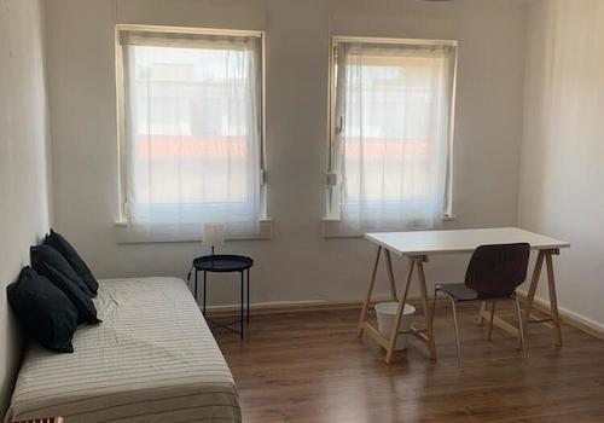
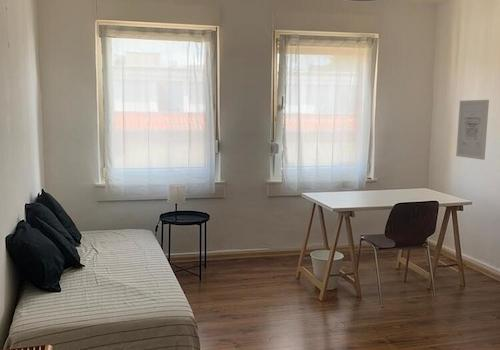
+ wall art (471, 129)
